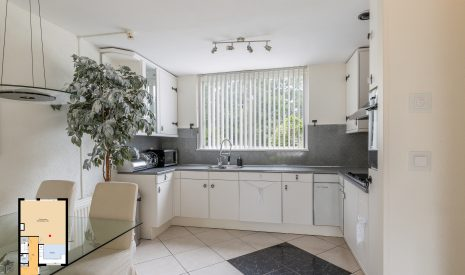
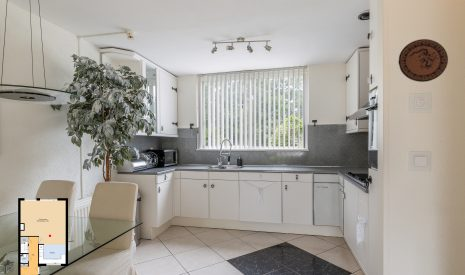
+ decorative plate (422, 60)
